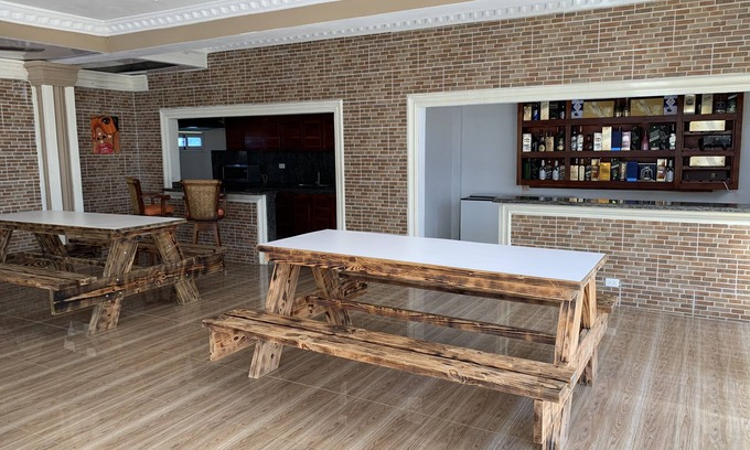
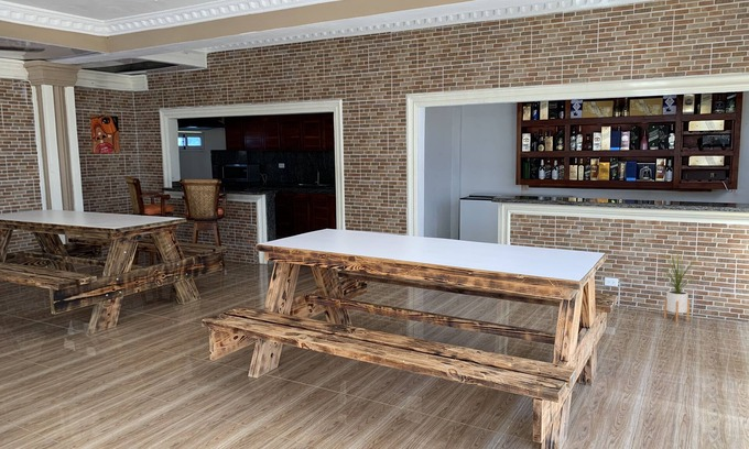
+ house plant (679, 283)
